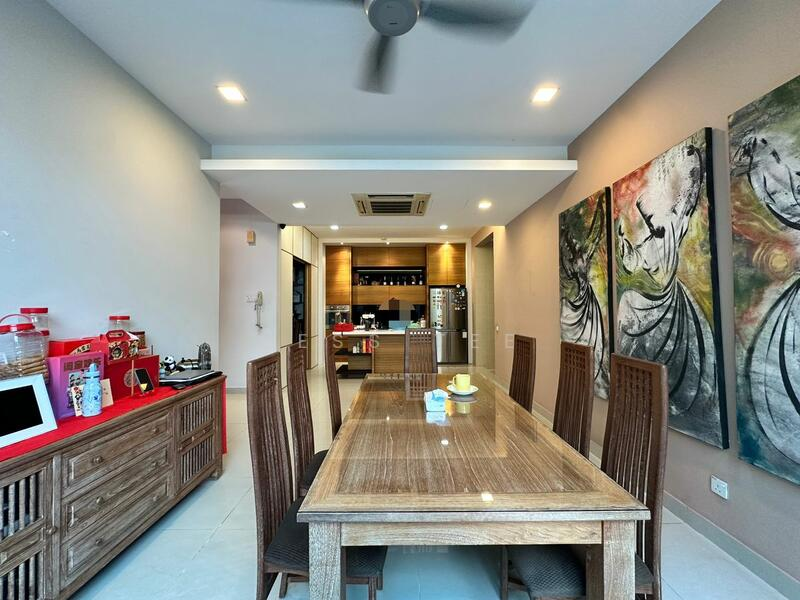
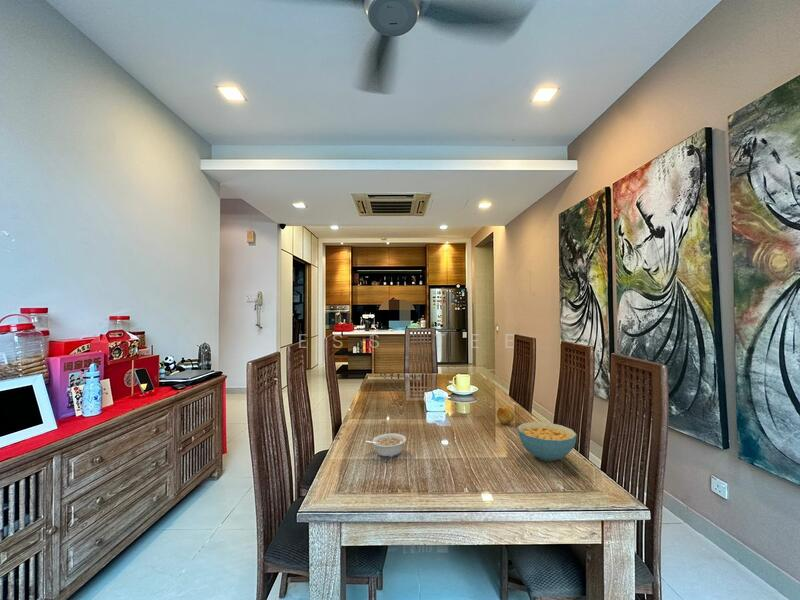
+ cereal bowl (546, 444)
+ legume (388, 445)
+ fruit (505, 415)
